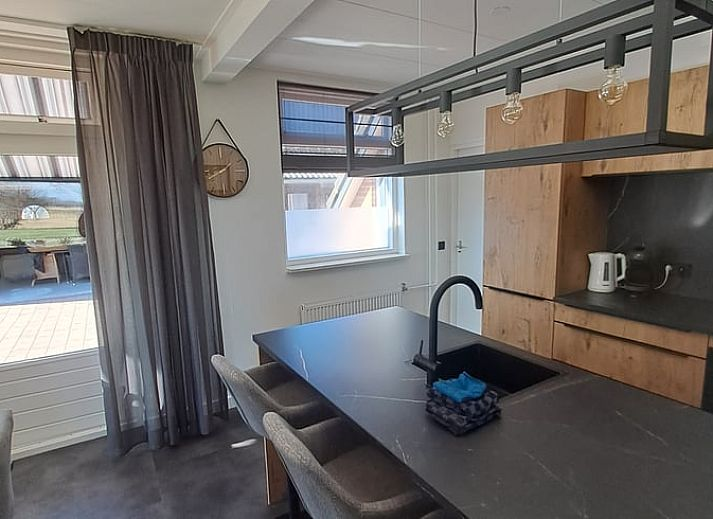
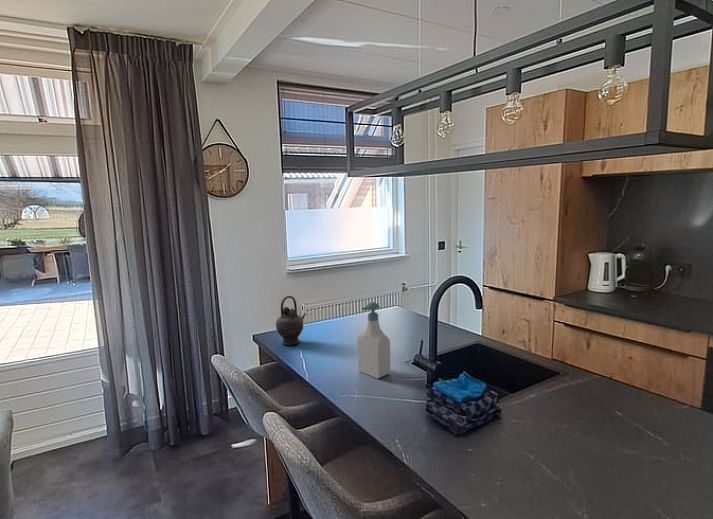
+ soap bottle (371, 338)
+ teapot (292, 319)
